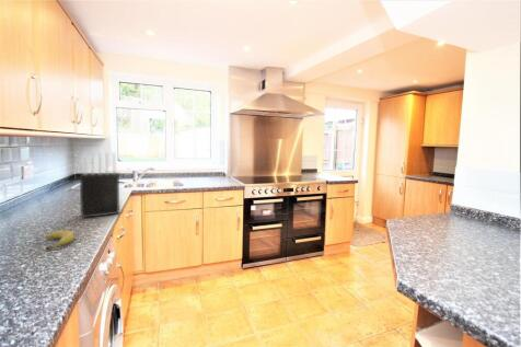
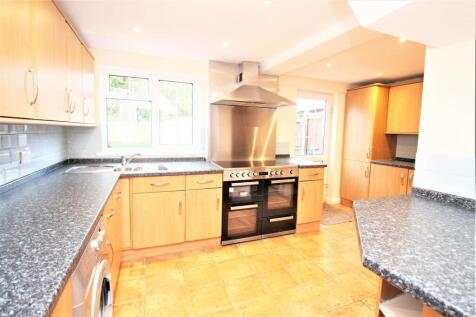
- fruit (59, 238)
- knife block (99, 183)
